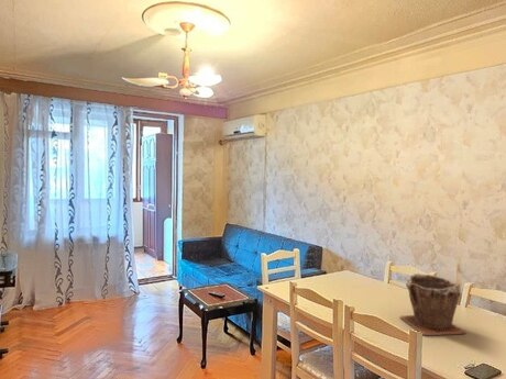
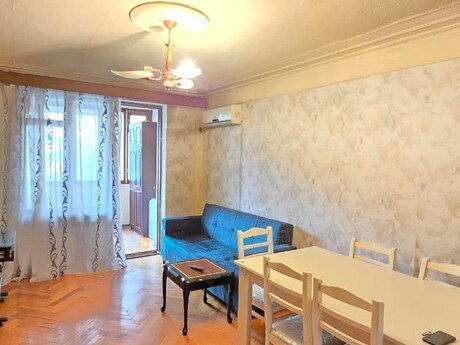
- plant pot (431, 302)
